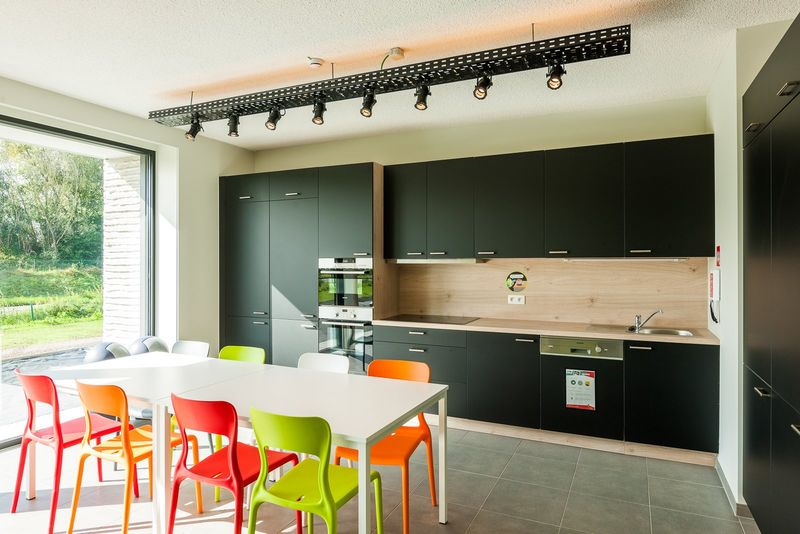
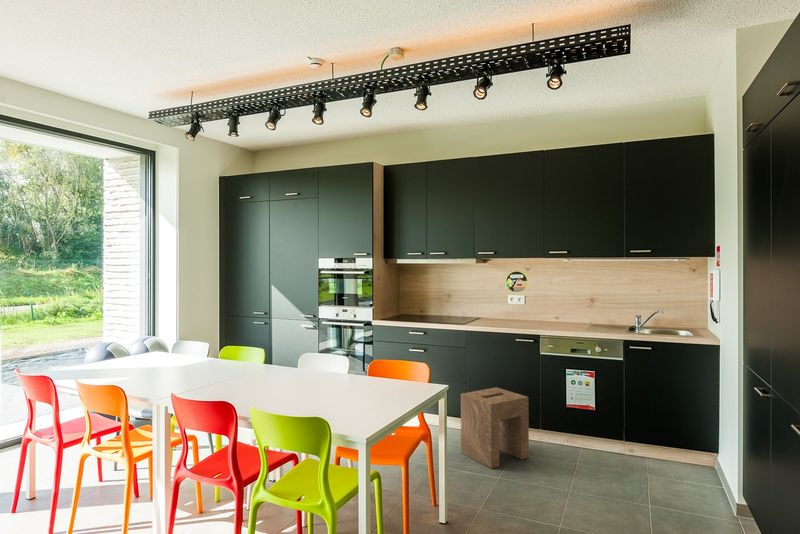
+ stool (494, 425)
